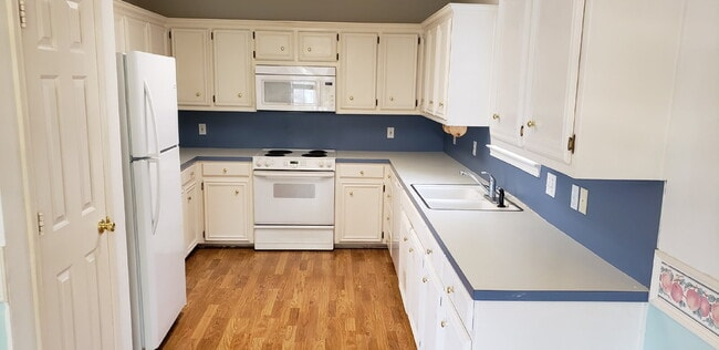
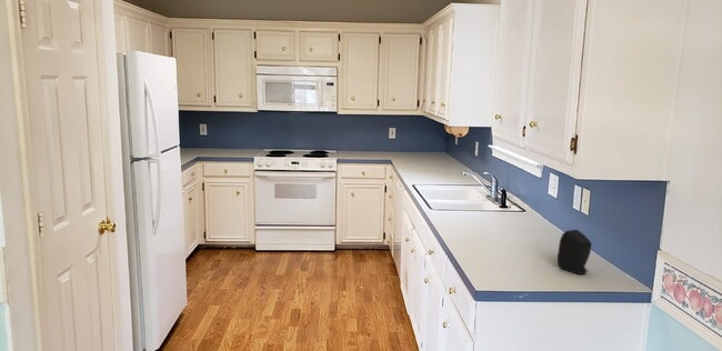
+ speaker (576, 251)
